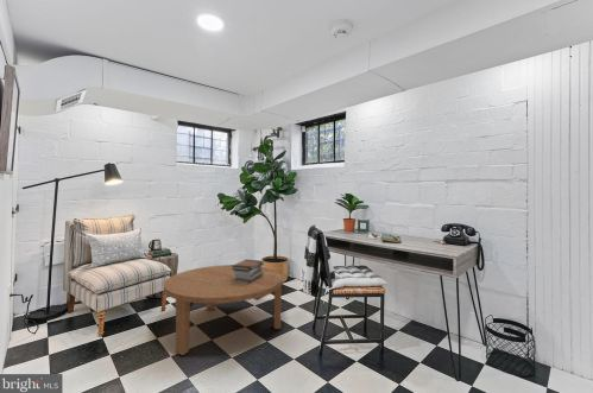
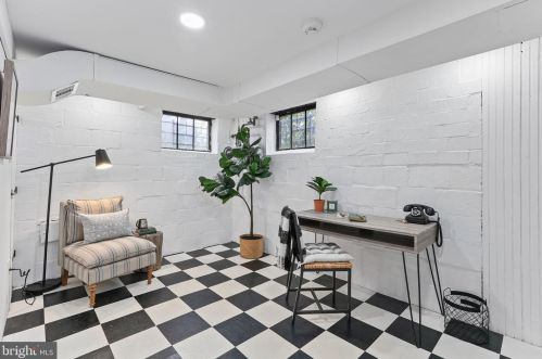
- book stack (247, 271)
- coffee table (225, 302)
